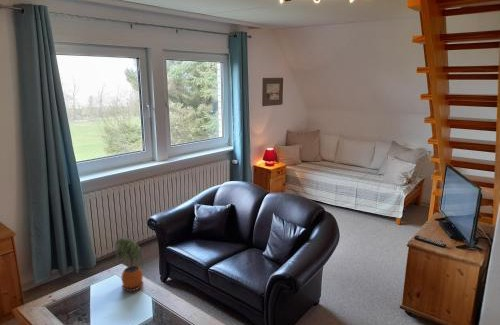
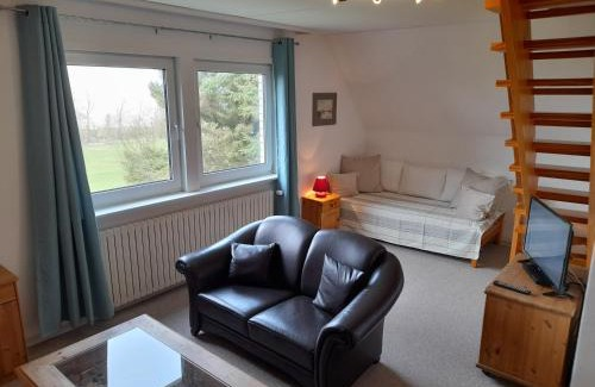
- potted plant (128, 264)
